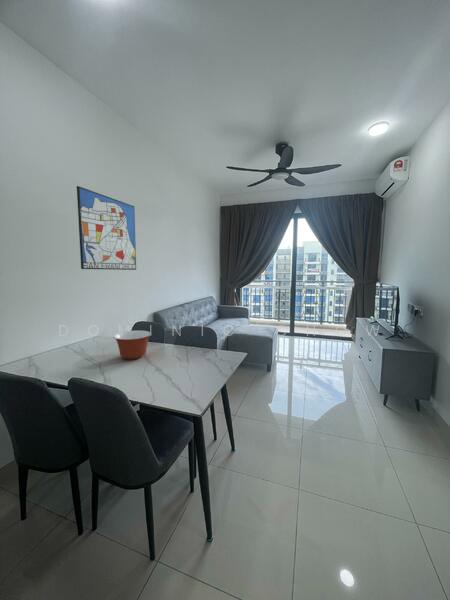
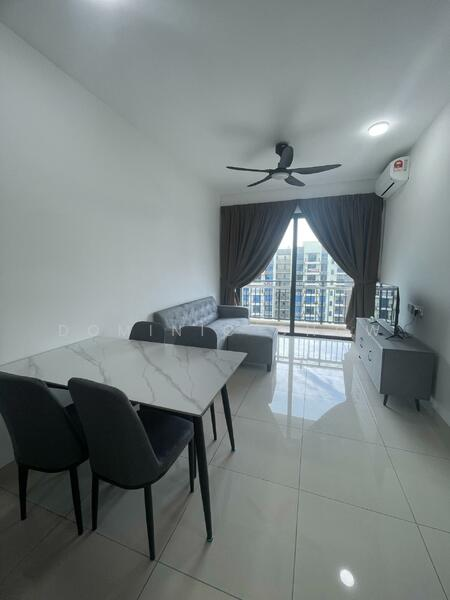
- wall art (110, 234)
- mixing bowl (133, 345)
